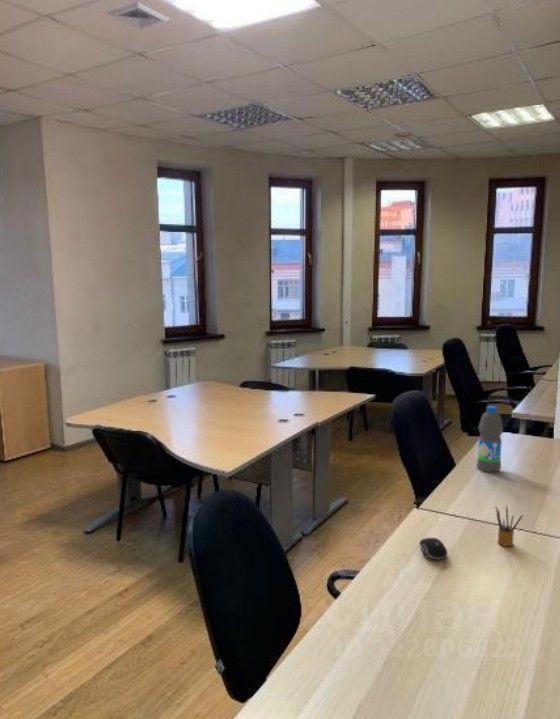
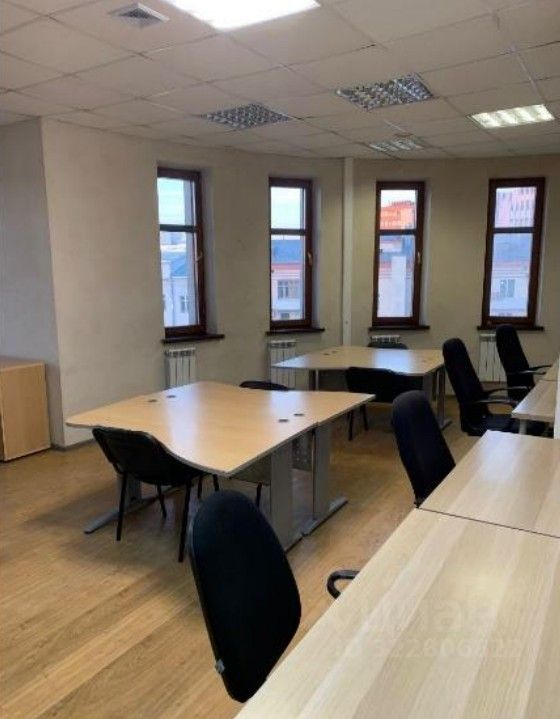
- computer mouse (433, 546)
- water bottle (490, 438)
- pencil box (507, 526)
